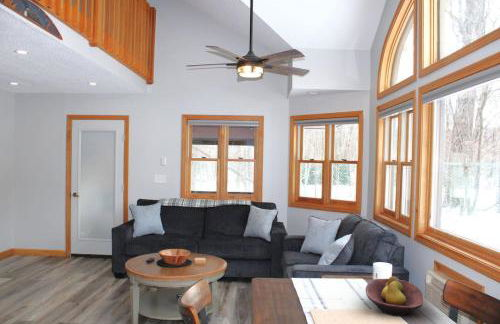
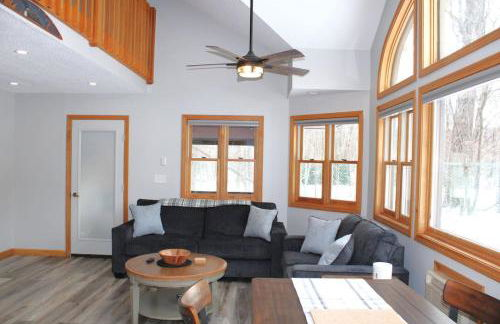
- fruit bowl (393, 292)
